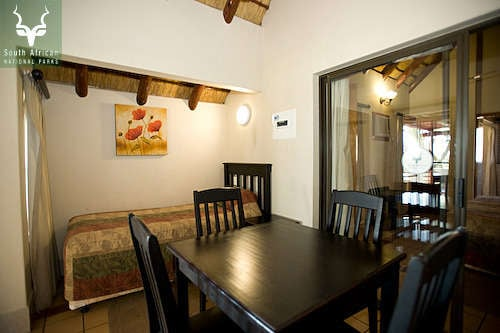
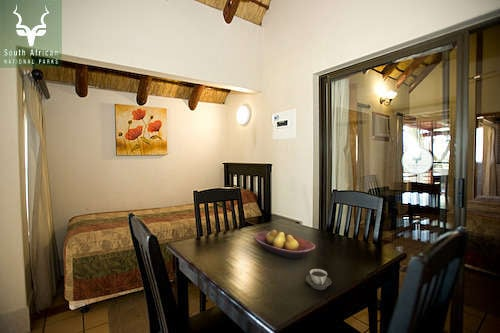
+ fruit bowl (282, 241)
+ cup (318, 279)
